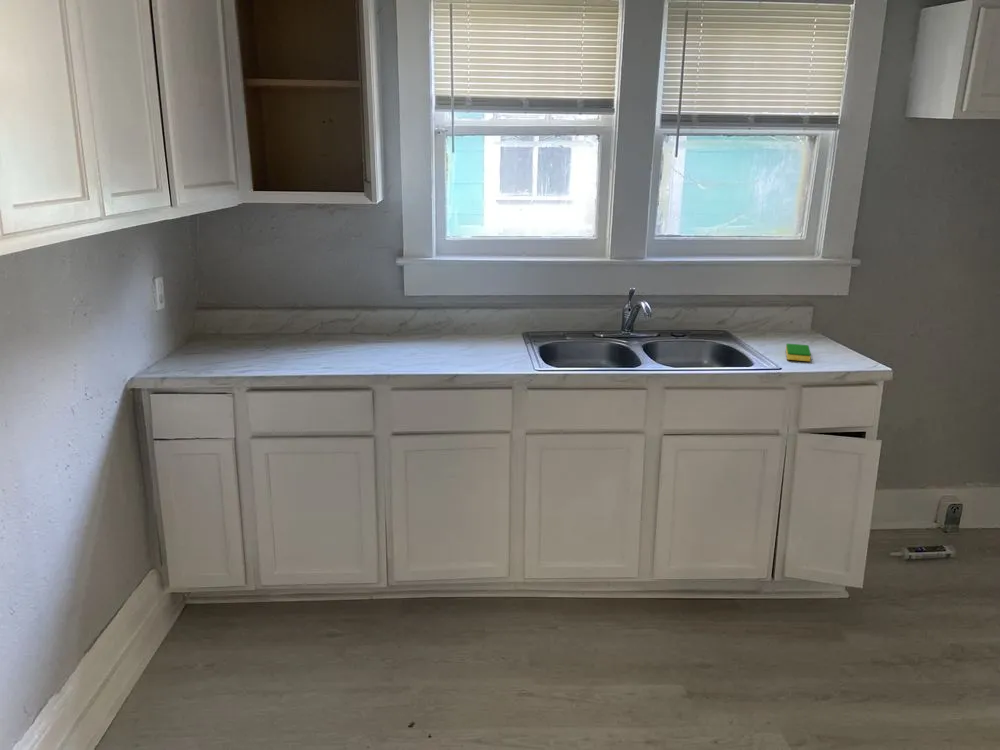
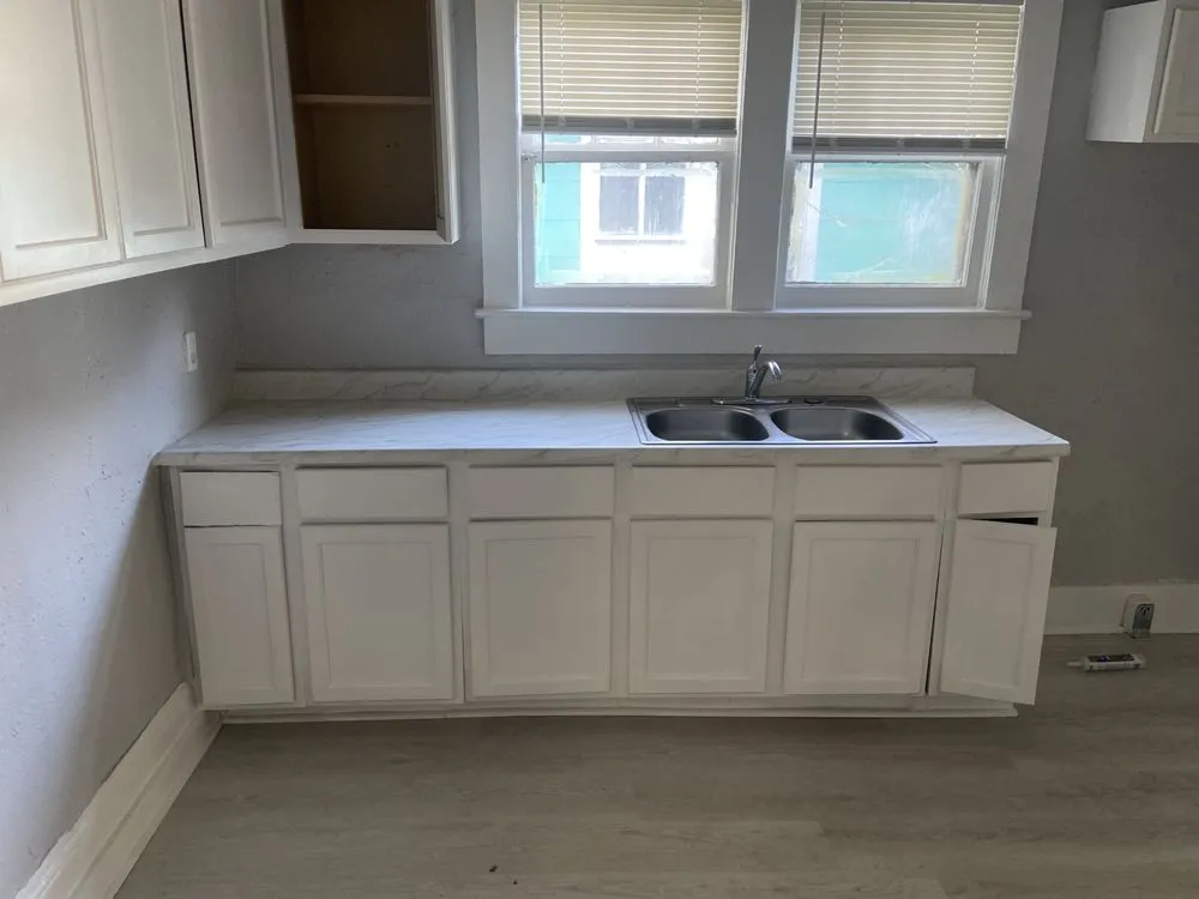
- dish sponge (798, 352)
